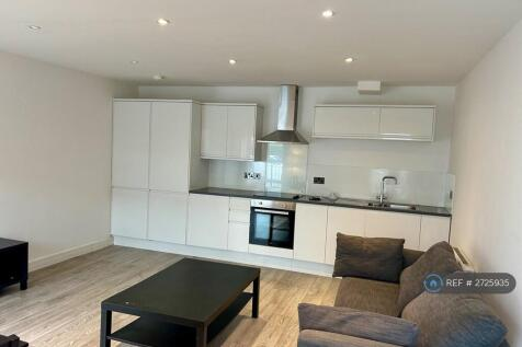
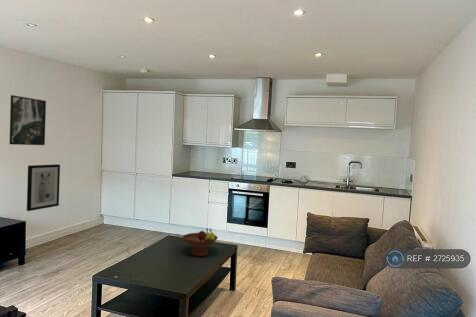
+ fruit bowl (200, 242)
+ wall art (44, 186)
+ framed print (28, 121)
